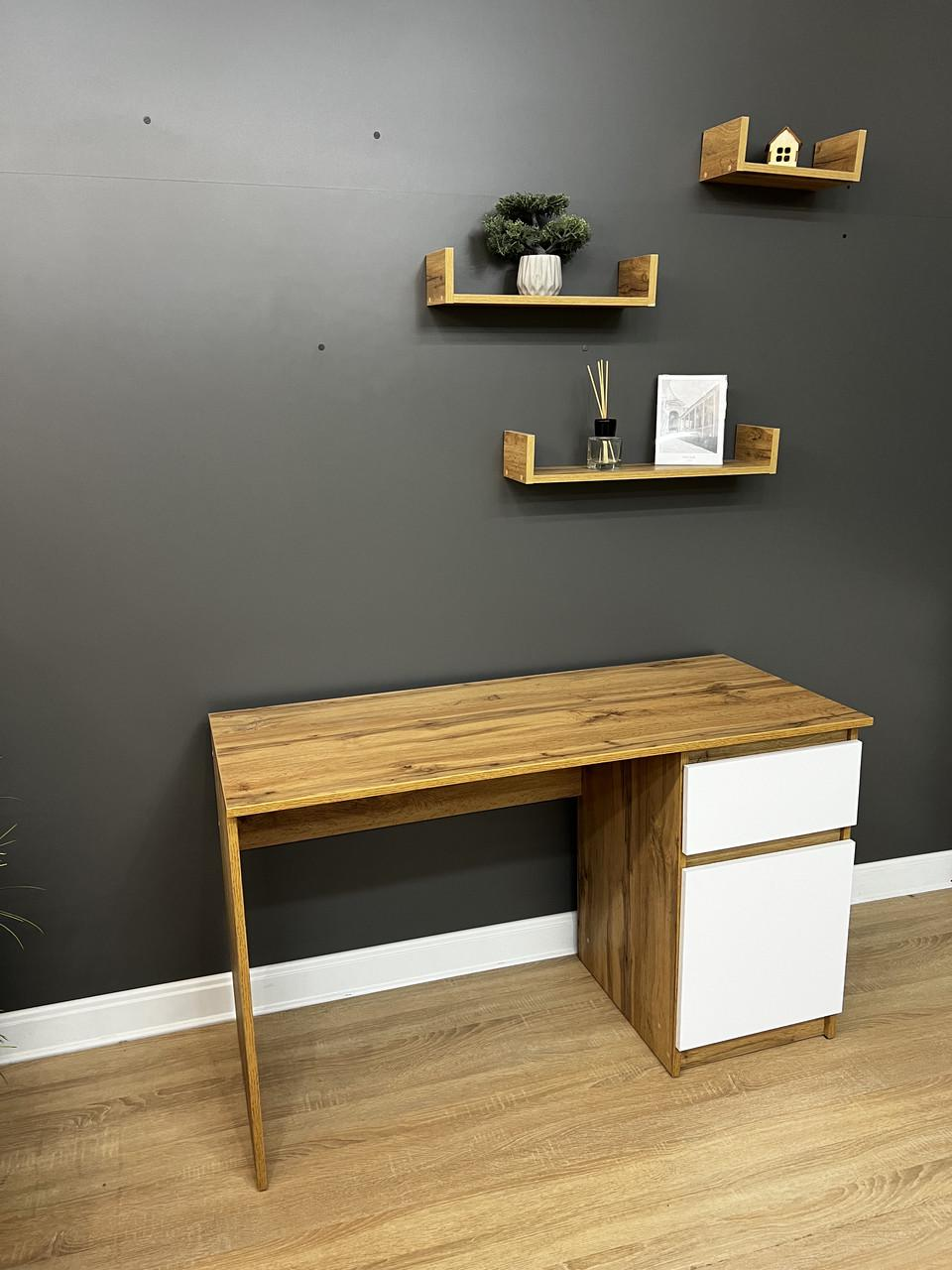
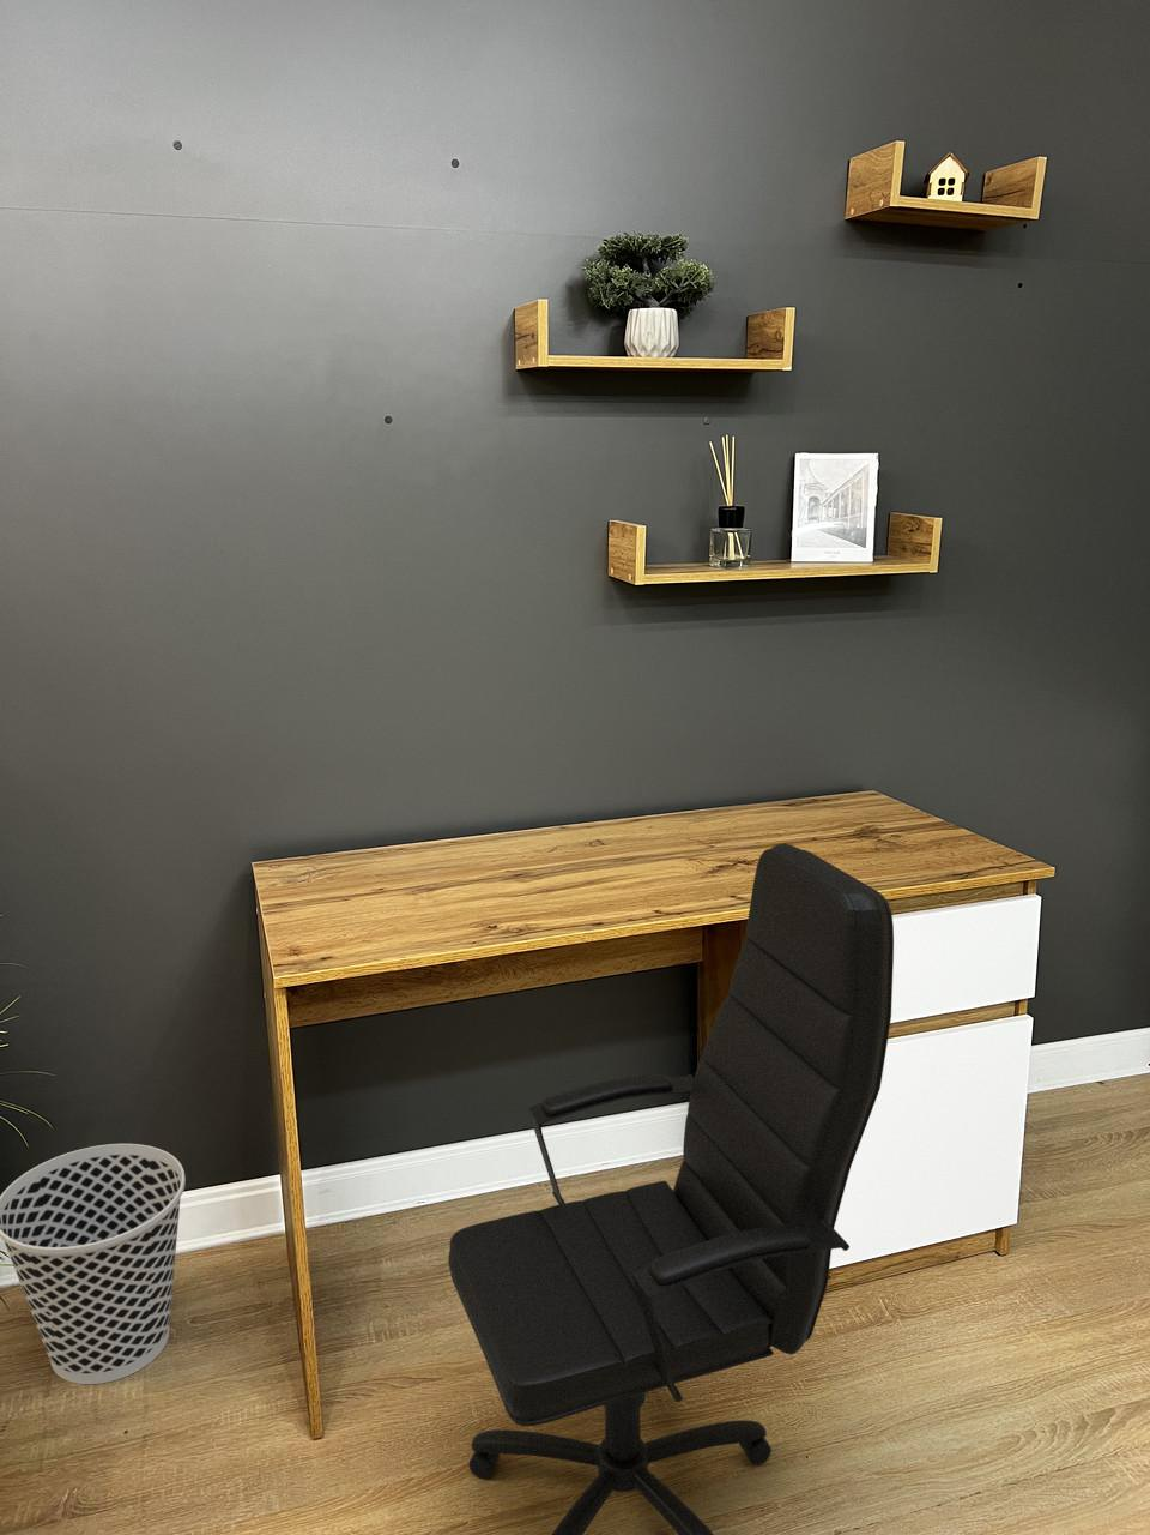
+ office chair (660, 1209)
+ wastebasket (100, 1269)
